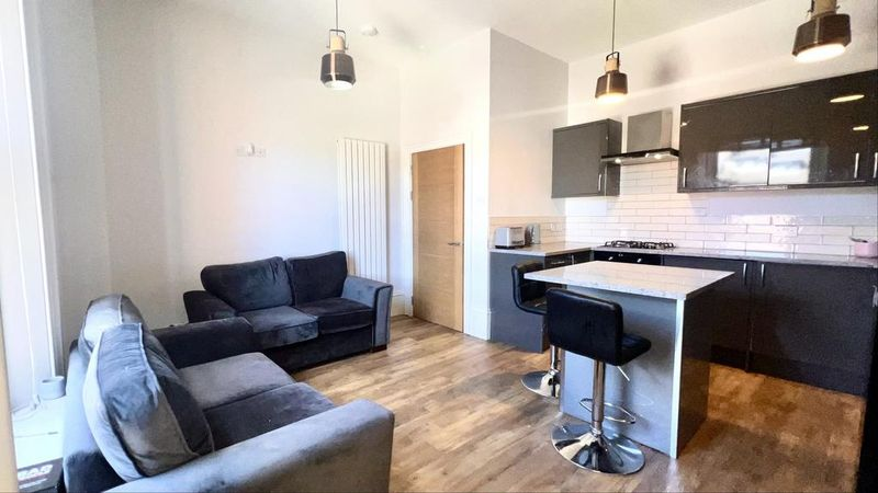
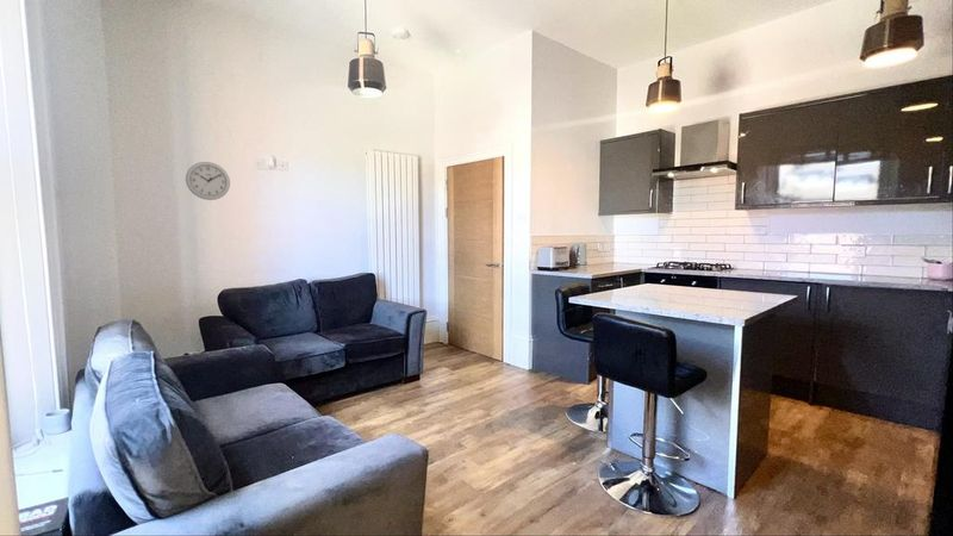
+ wall clock (208, 180)
